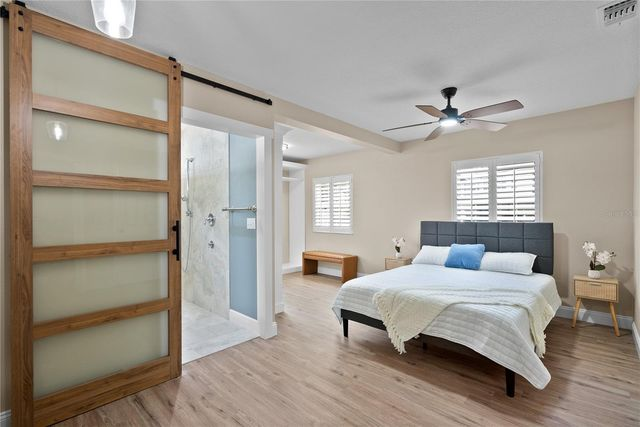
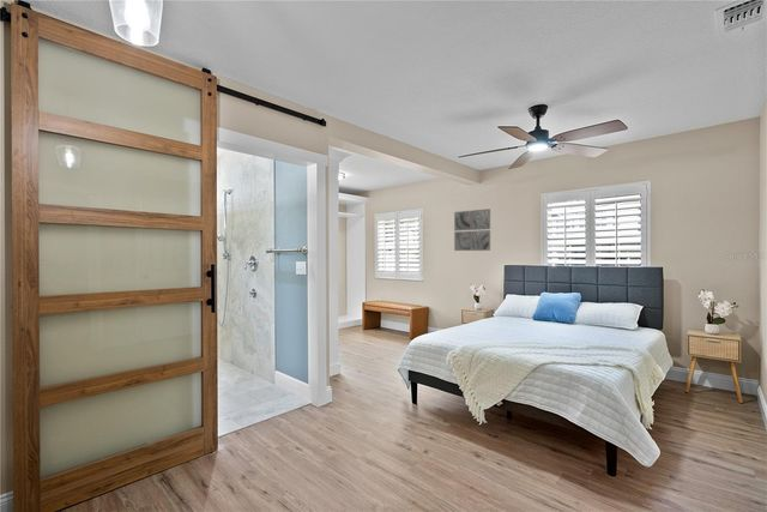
+ wall art (471, 229)
